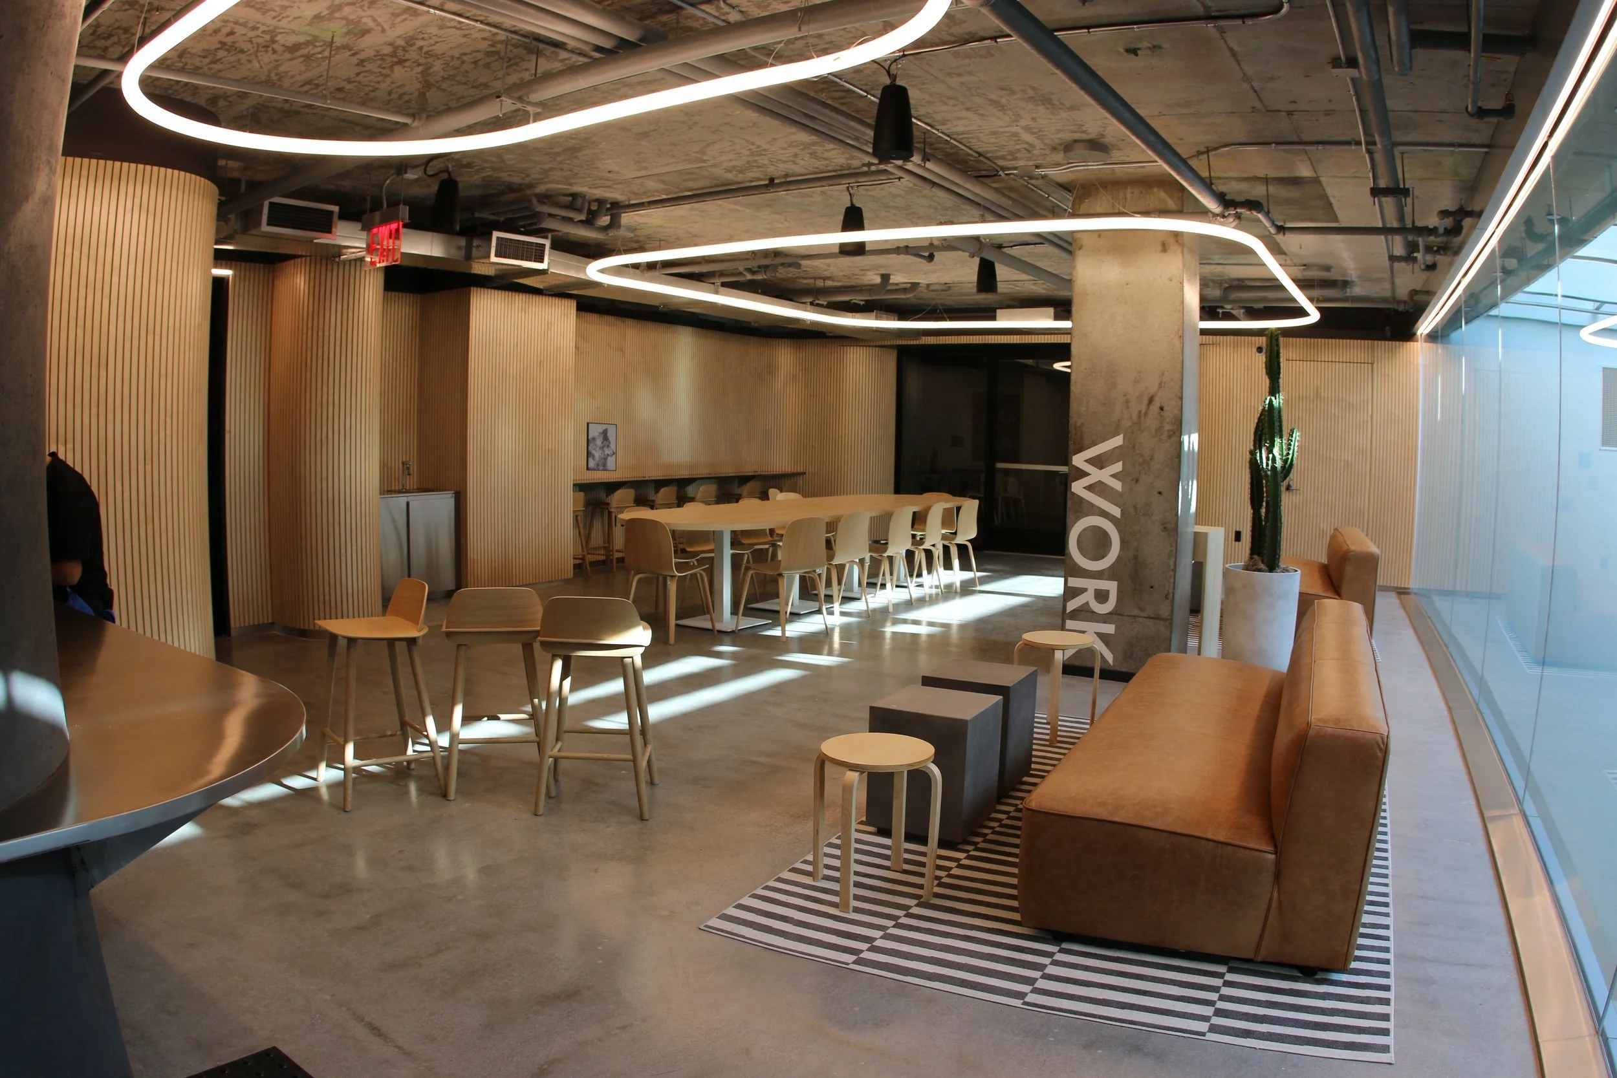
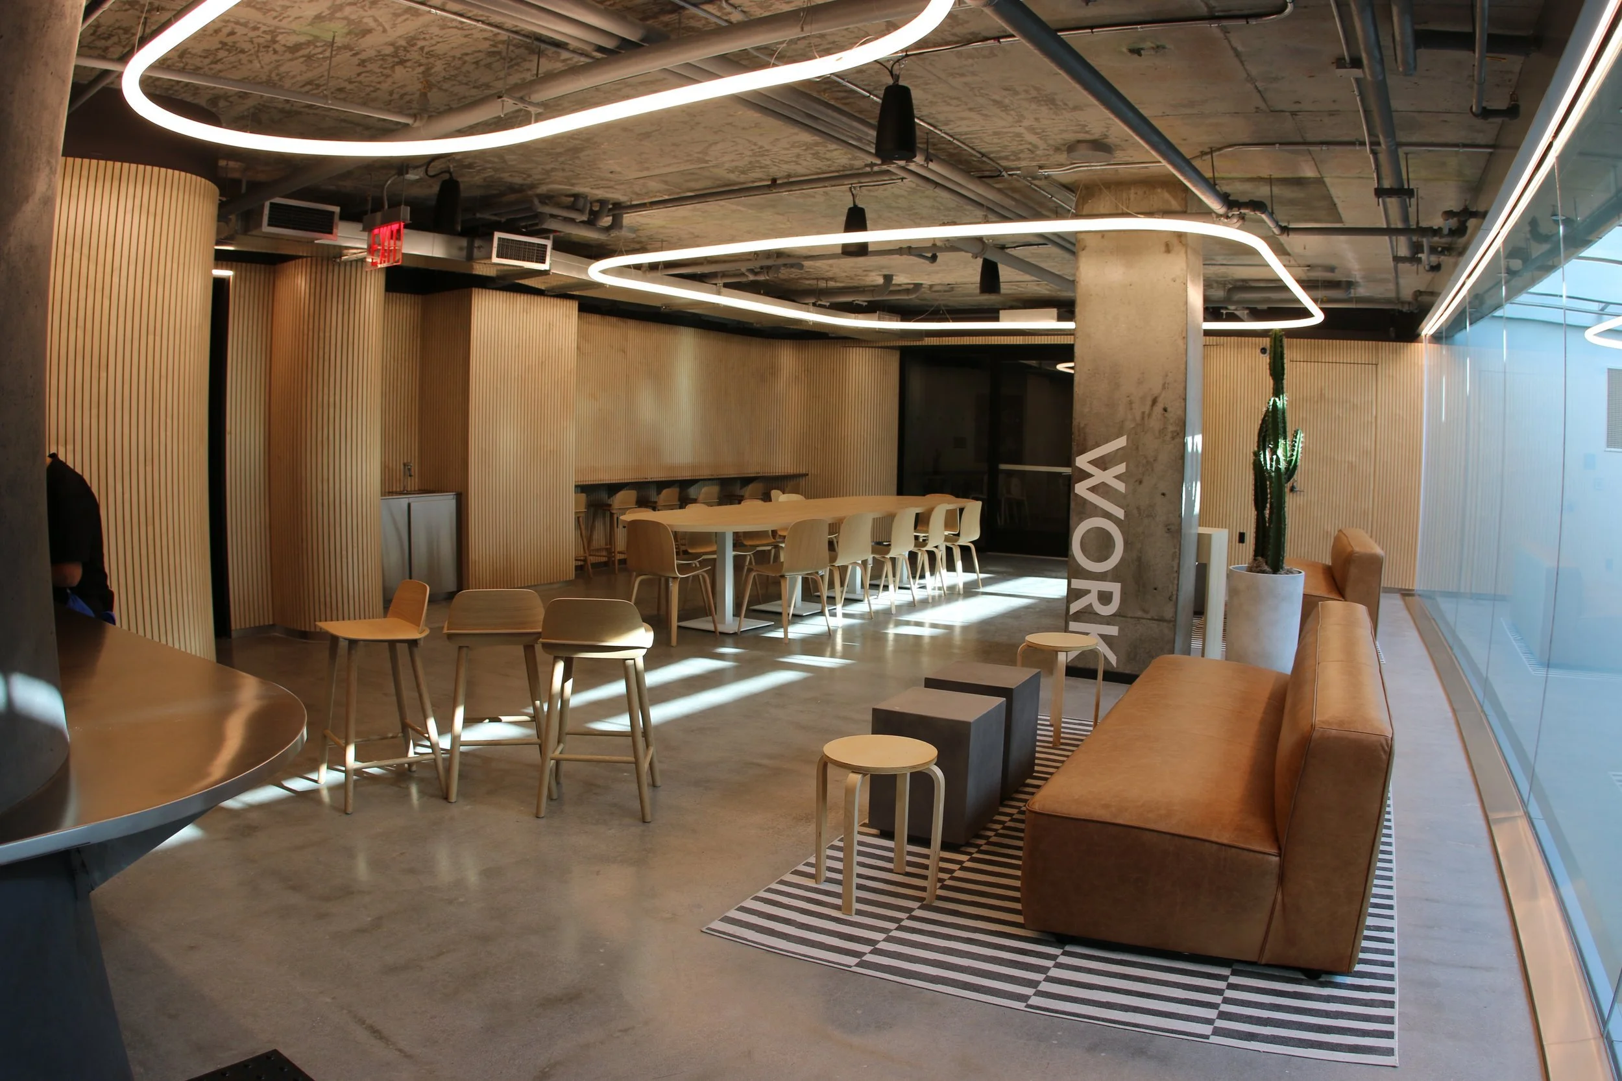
- wall art (602, 446)
